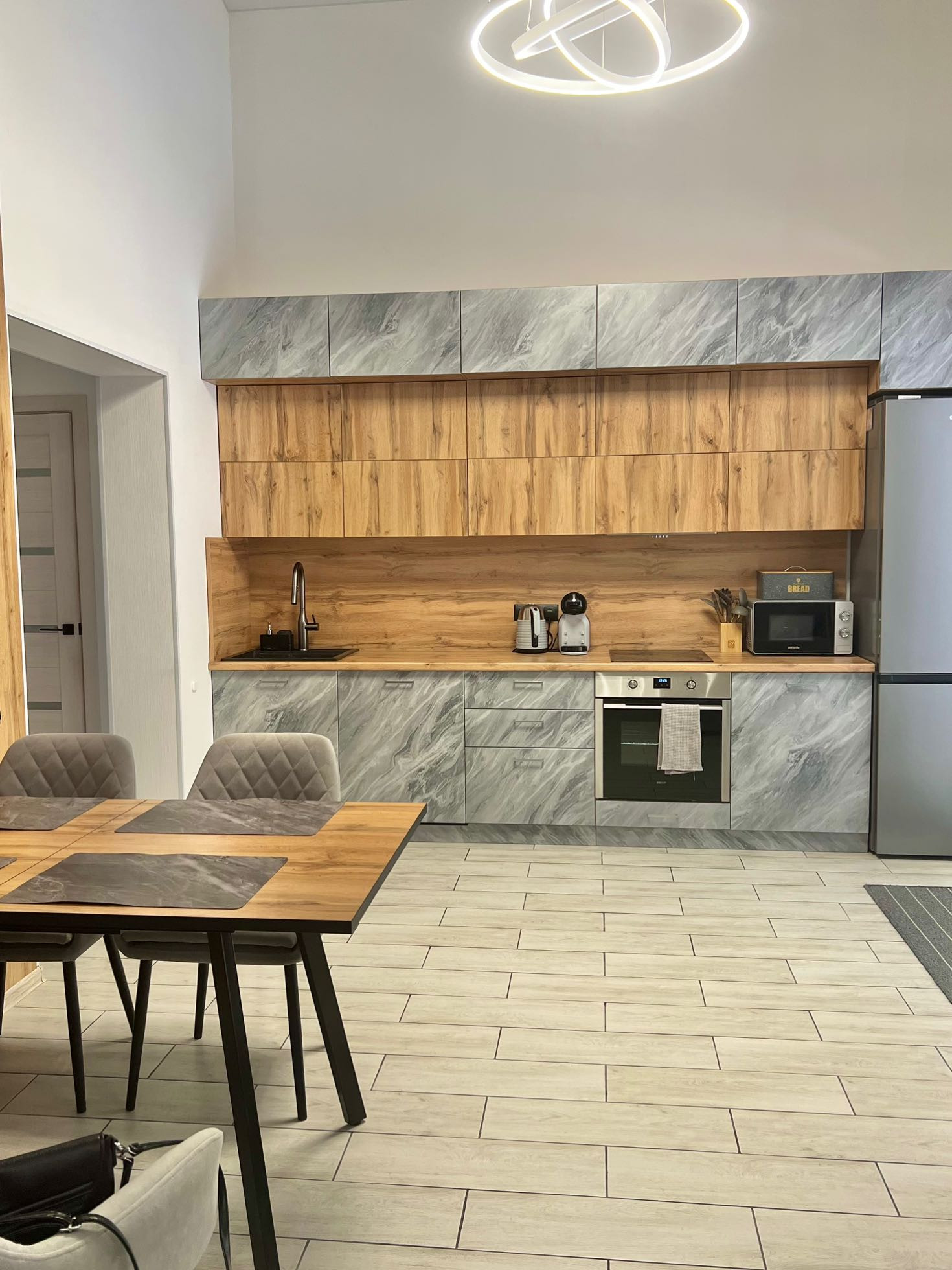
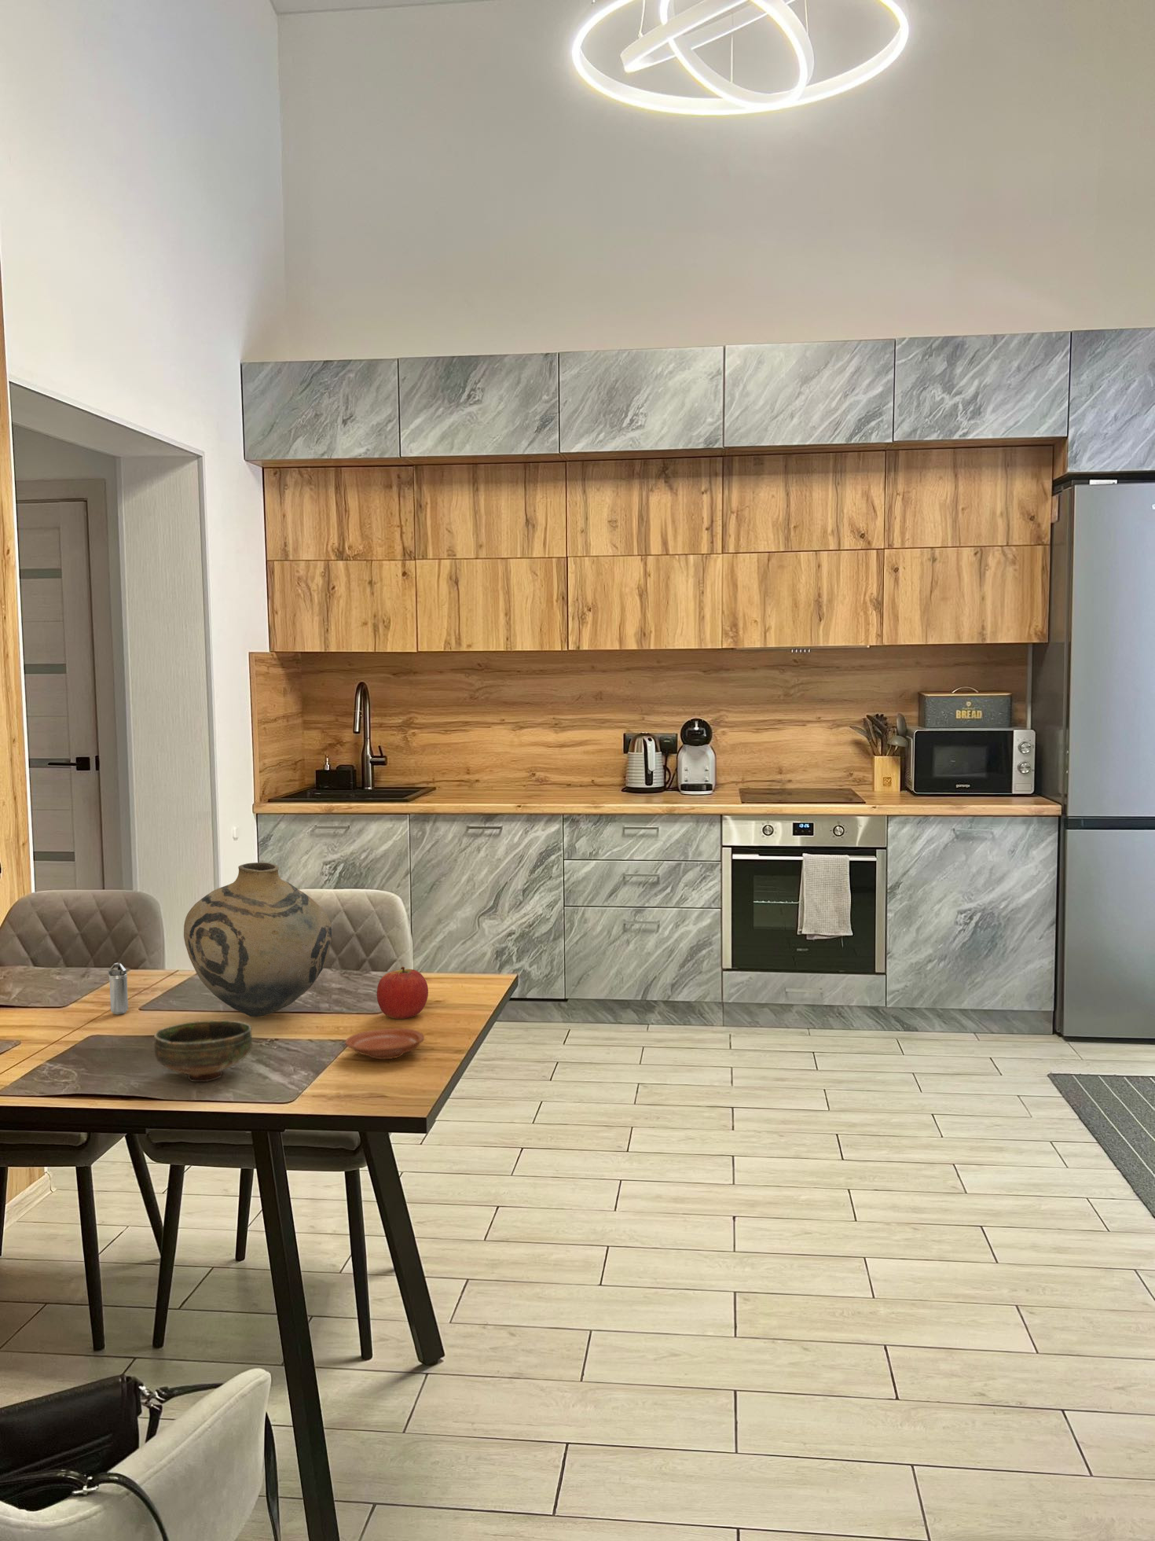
+ vase (260, 940)
+ plate (385, 1045)
+ shaker (119, 988)
+ apple (402, 990)
+ bowl (204, 1053)
